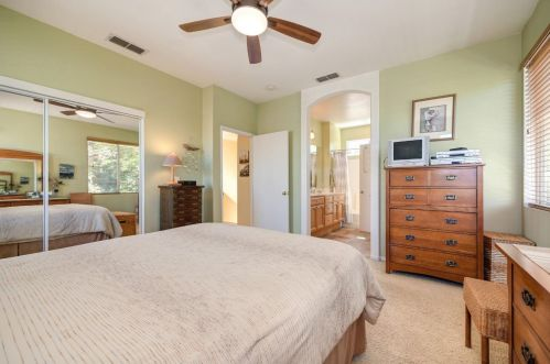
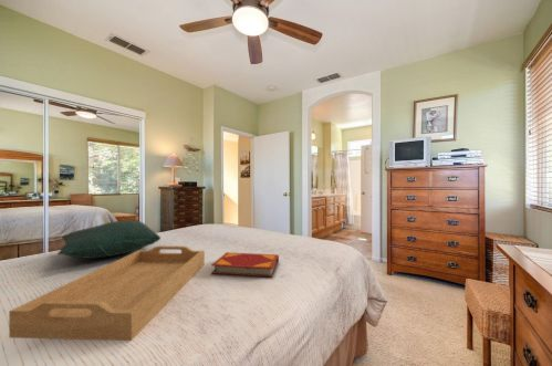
+ pillow (111, 238)
+ hardback book (247, 263)
+ serving tray (136, 278)
